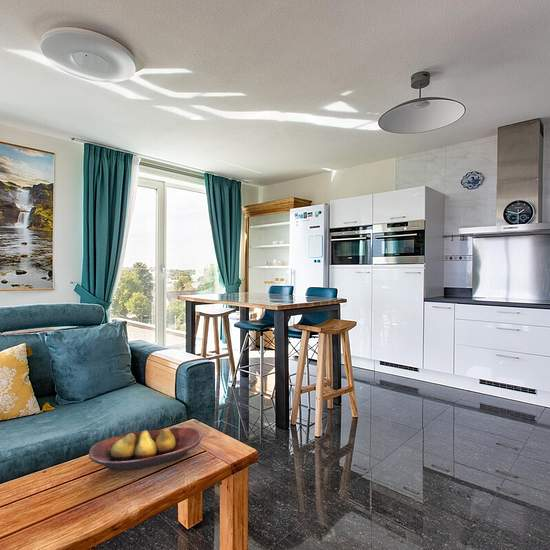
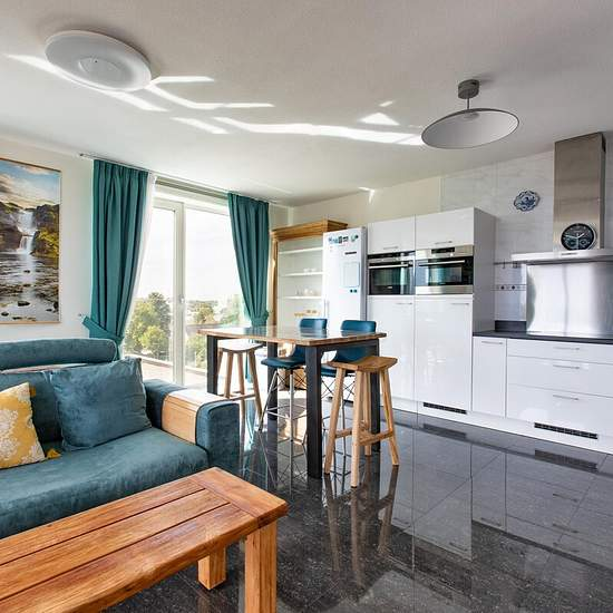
- fruit bowl (148, 444)
